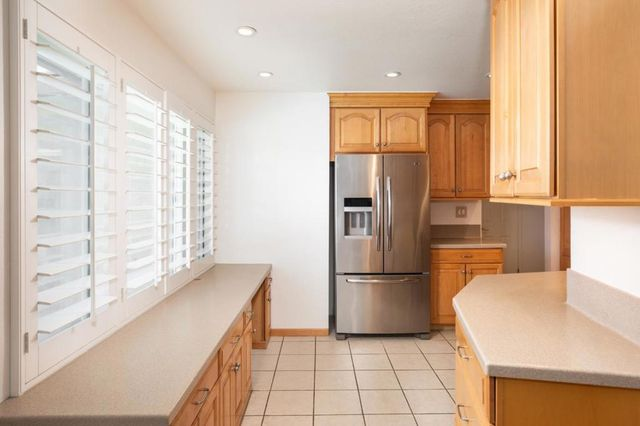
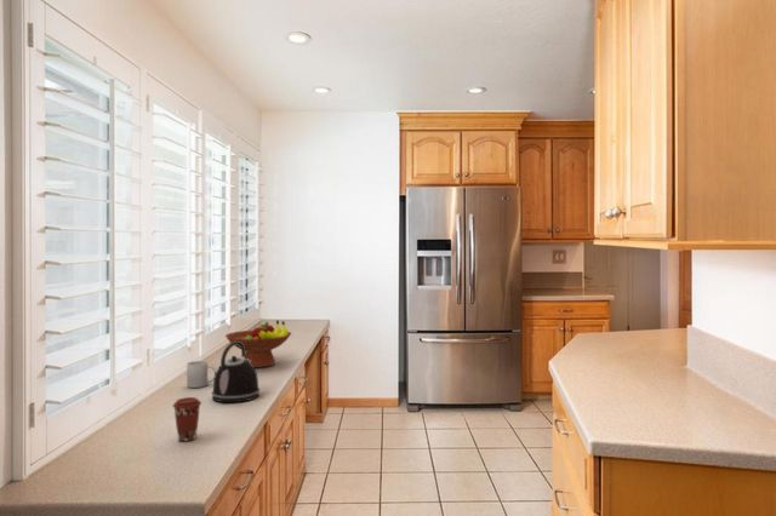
+ mug (201, 373)
+ kettle (235, 368)
+ coffee cup (187, 419)
+ fruit bowl (258, 343)
